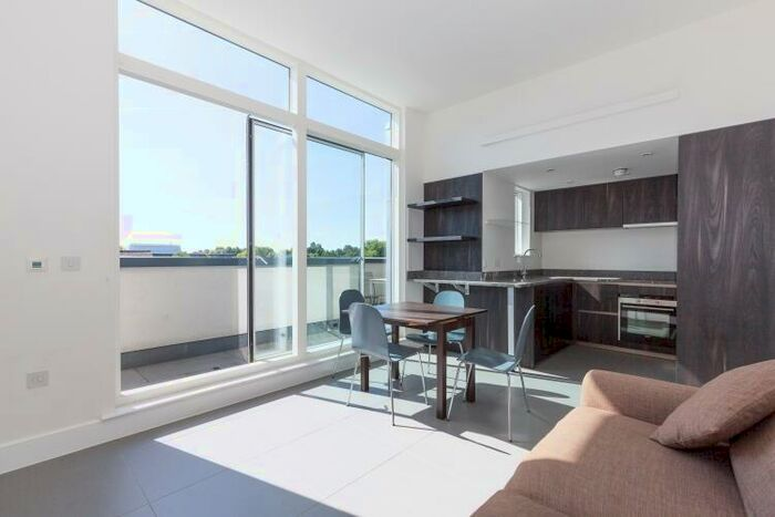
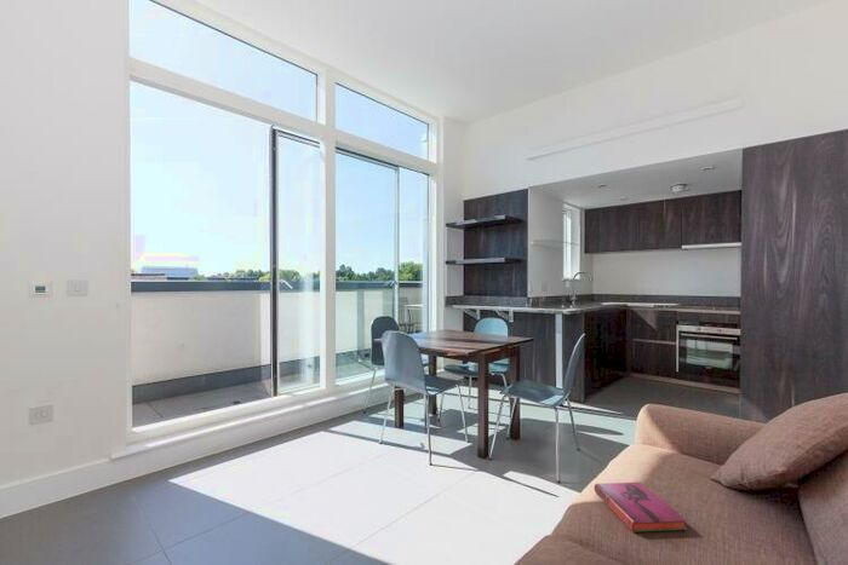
+ hardback book (636, 505)
